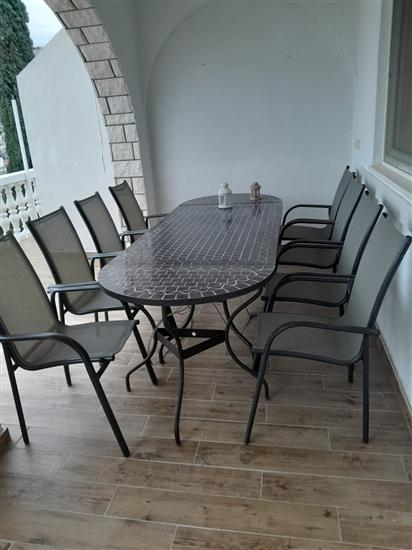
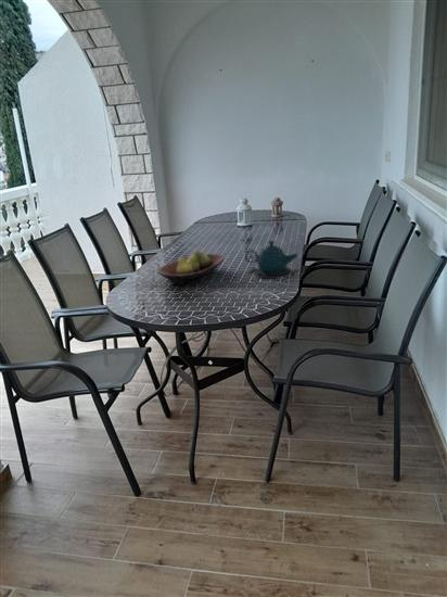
+ teapot (271, 255)
+ fruit bowl (191, 265)
